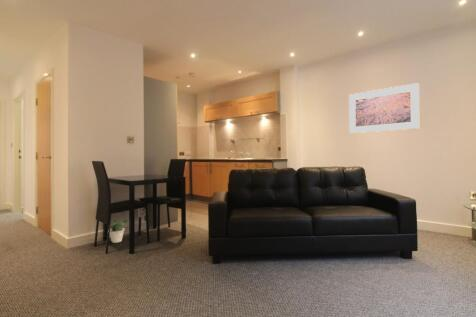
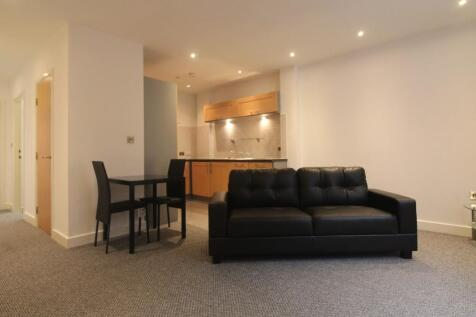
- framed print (381, 110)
- potted plant (118, 231)
